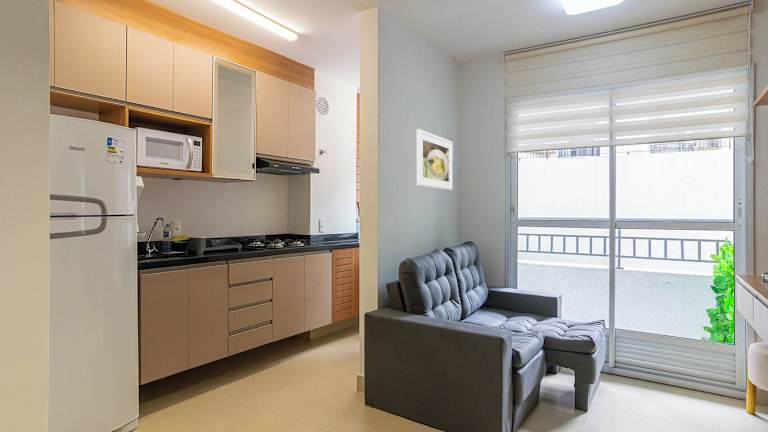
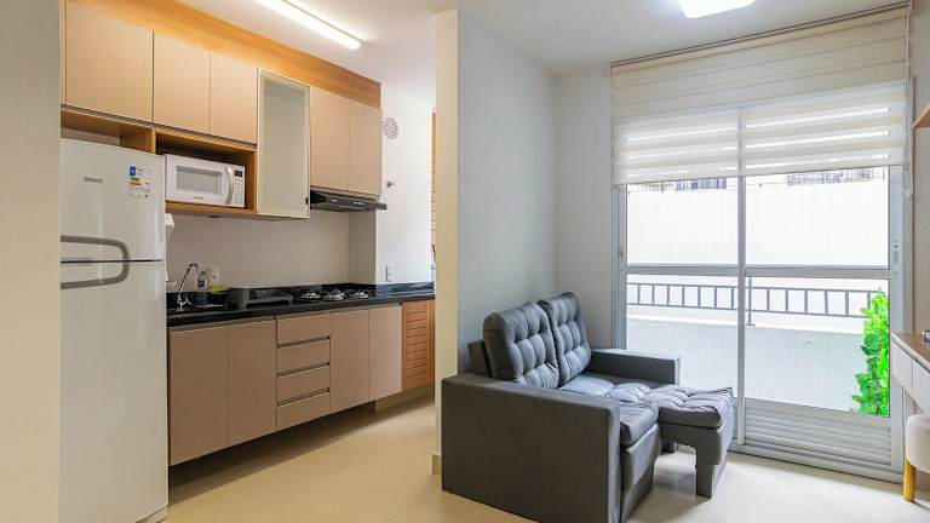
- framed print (436, 161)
